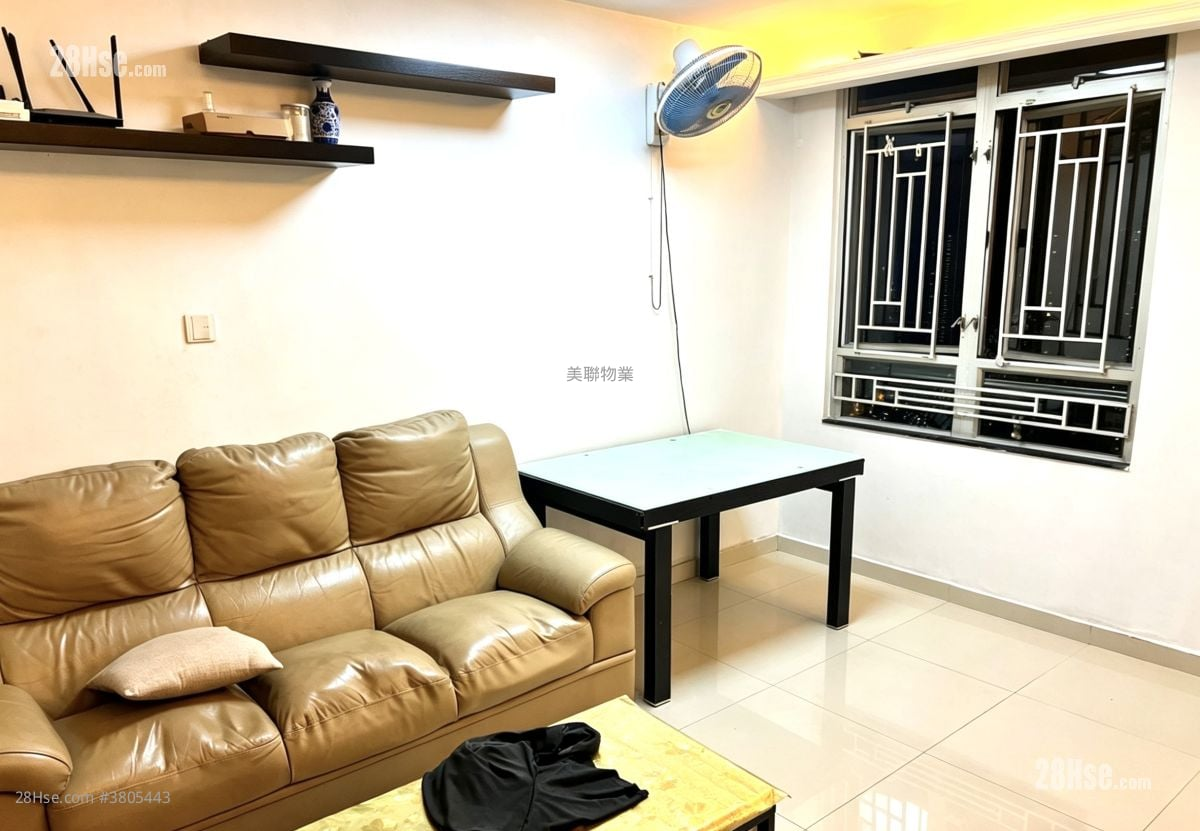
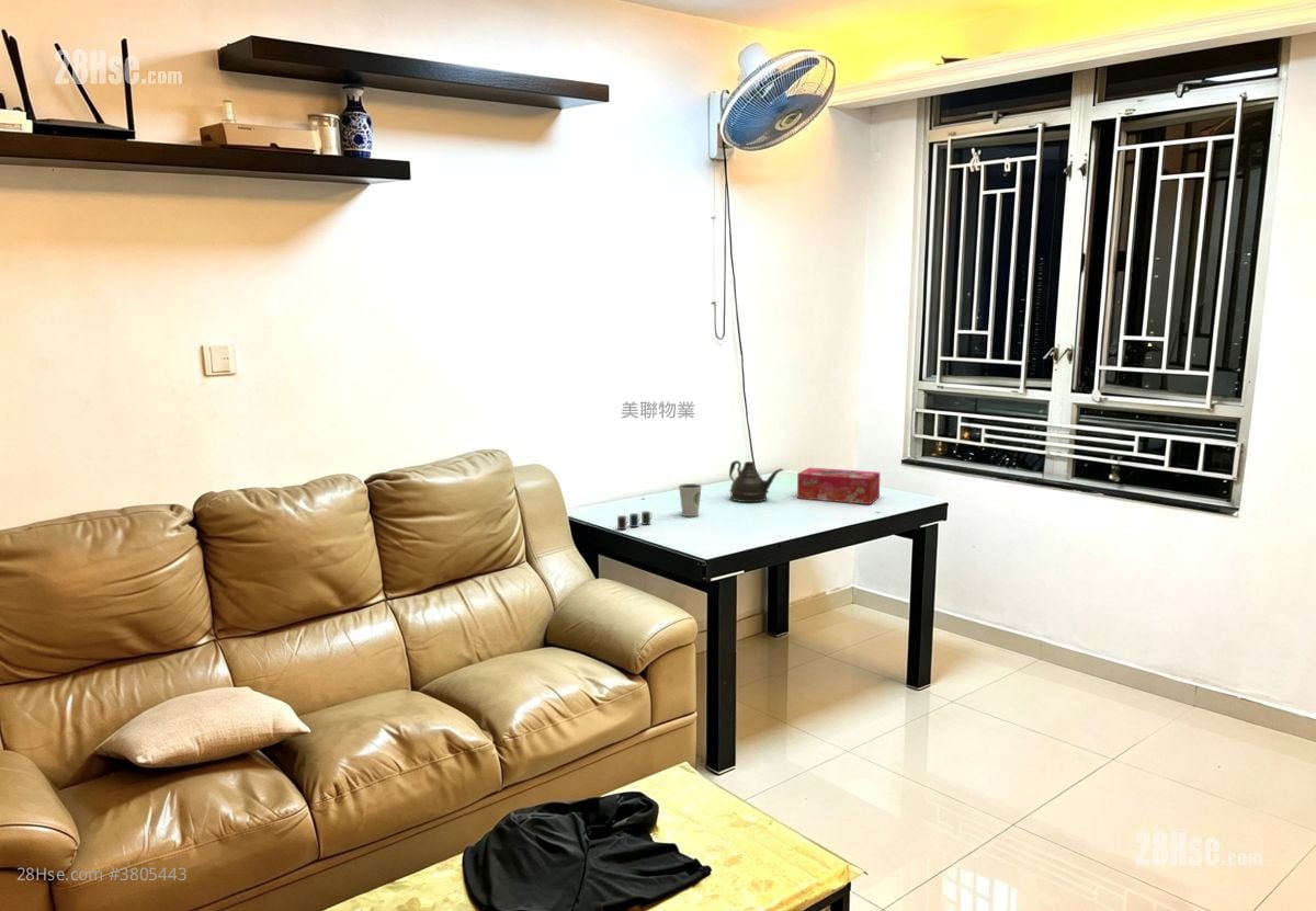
+ tissue box (838, 485)
+ teapot (755, 481)
+ cup (635, 515)
+ dixie cup (690, 500)
